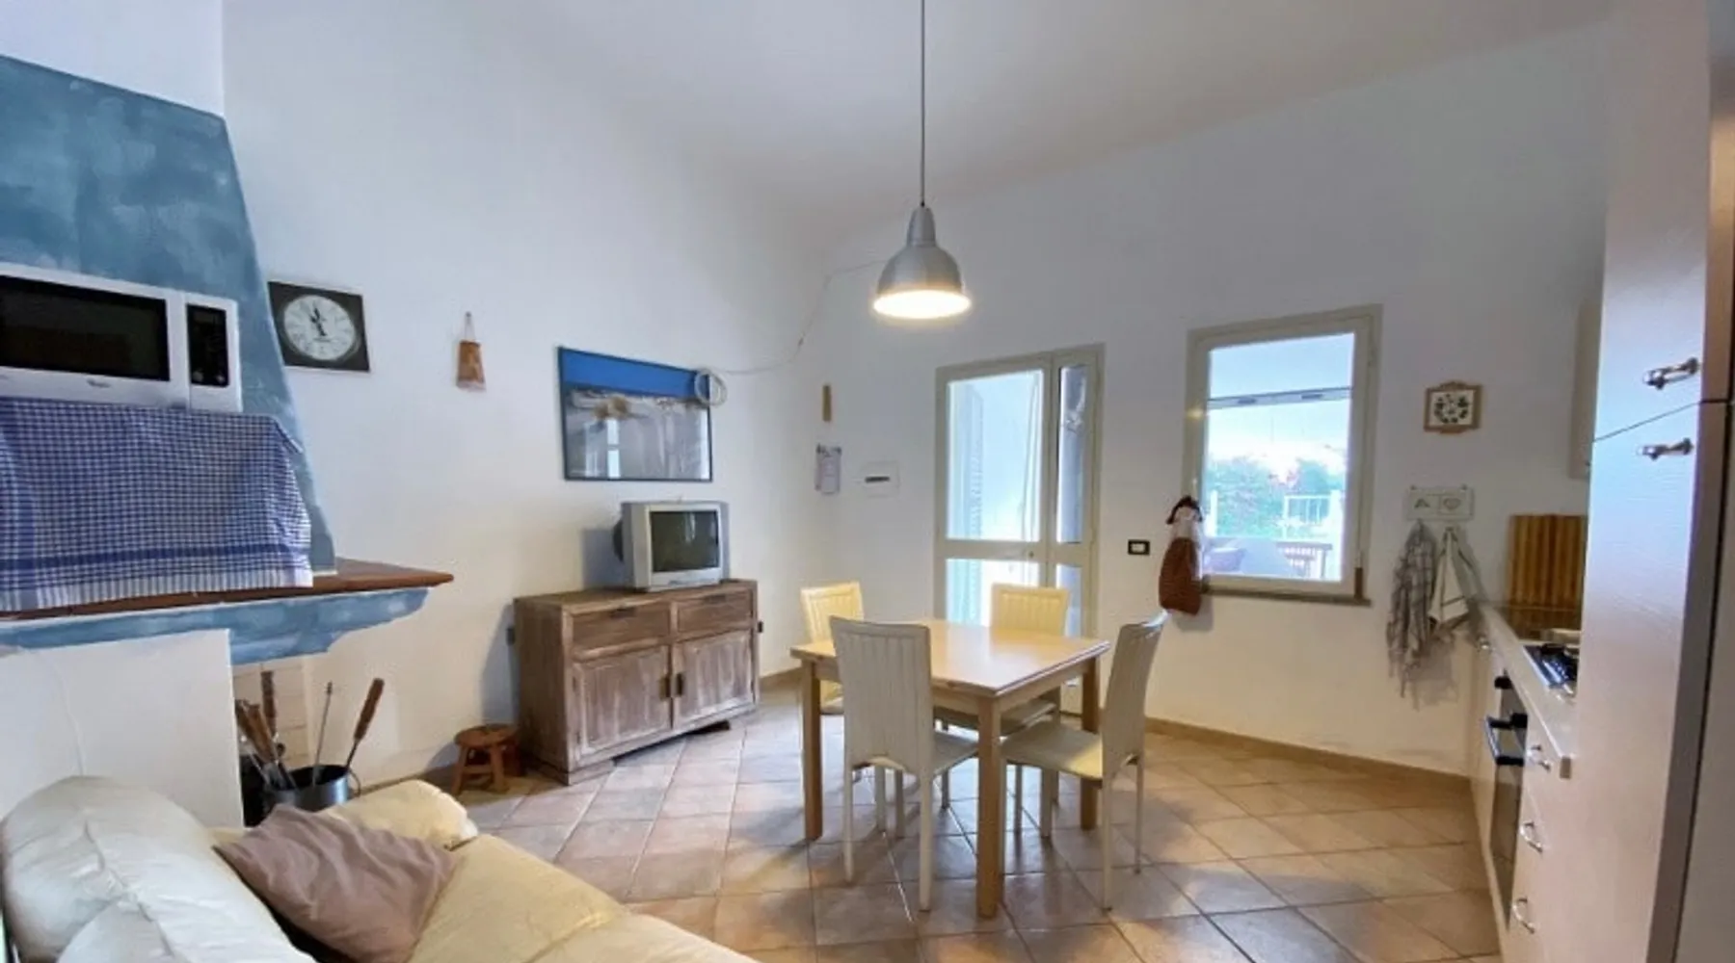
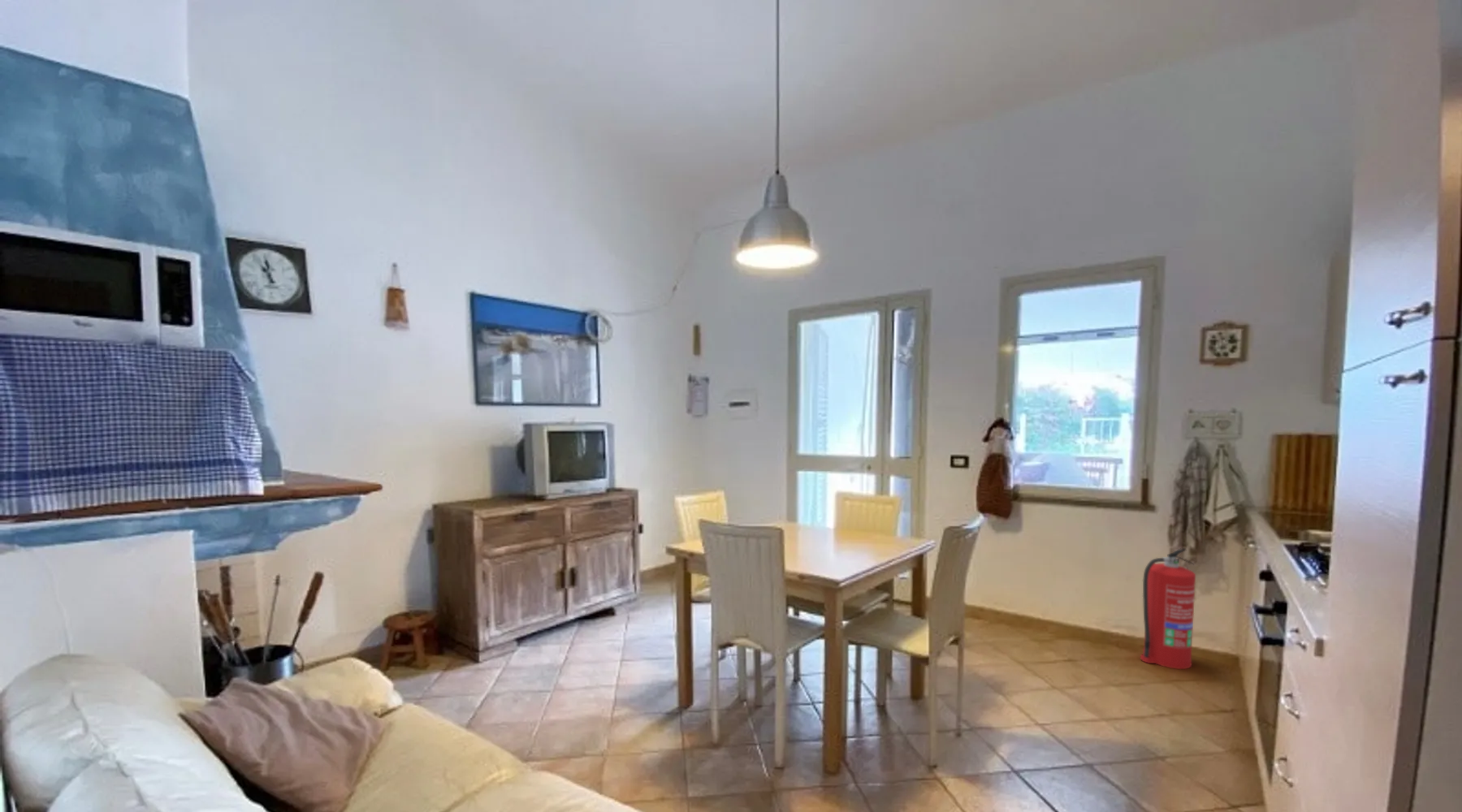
+ fire extinguisher (1168, 603)
